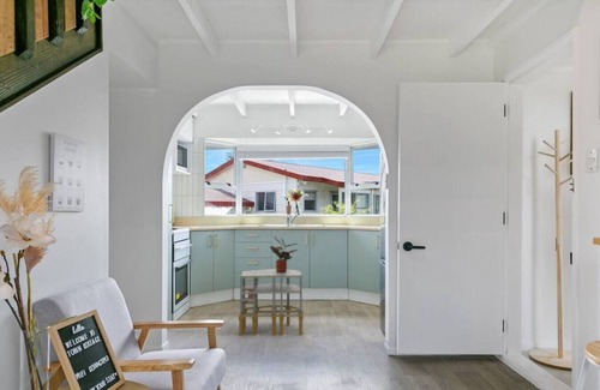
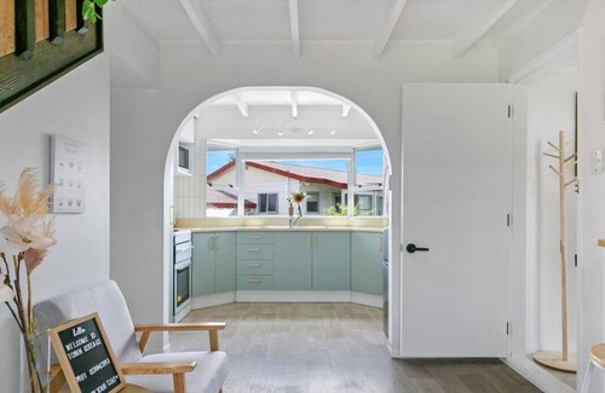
- potted plant (284, 253)
- shelving unit (272, 300)
